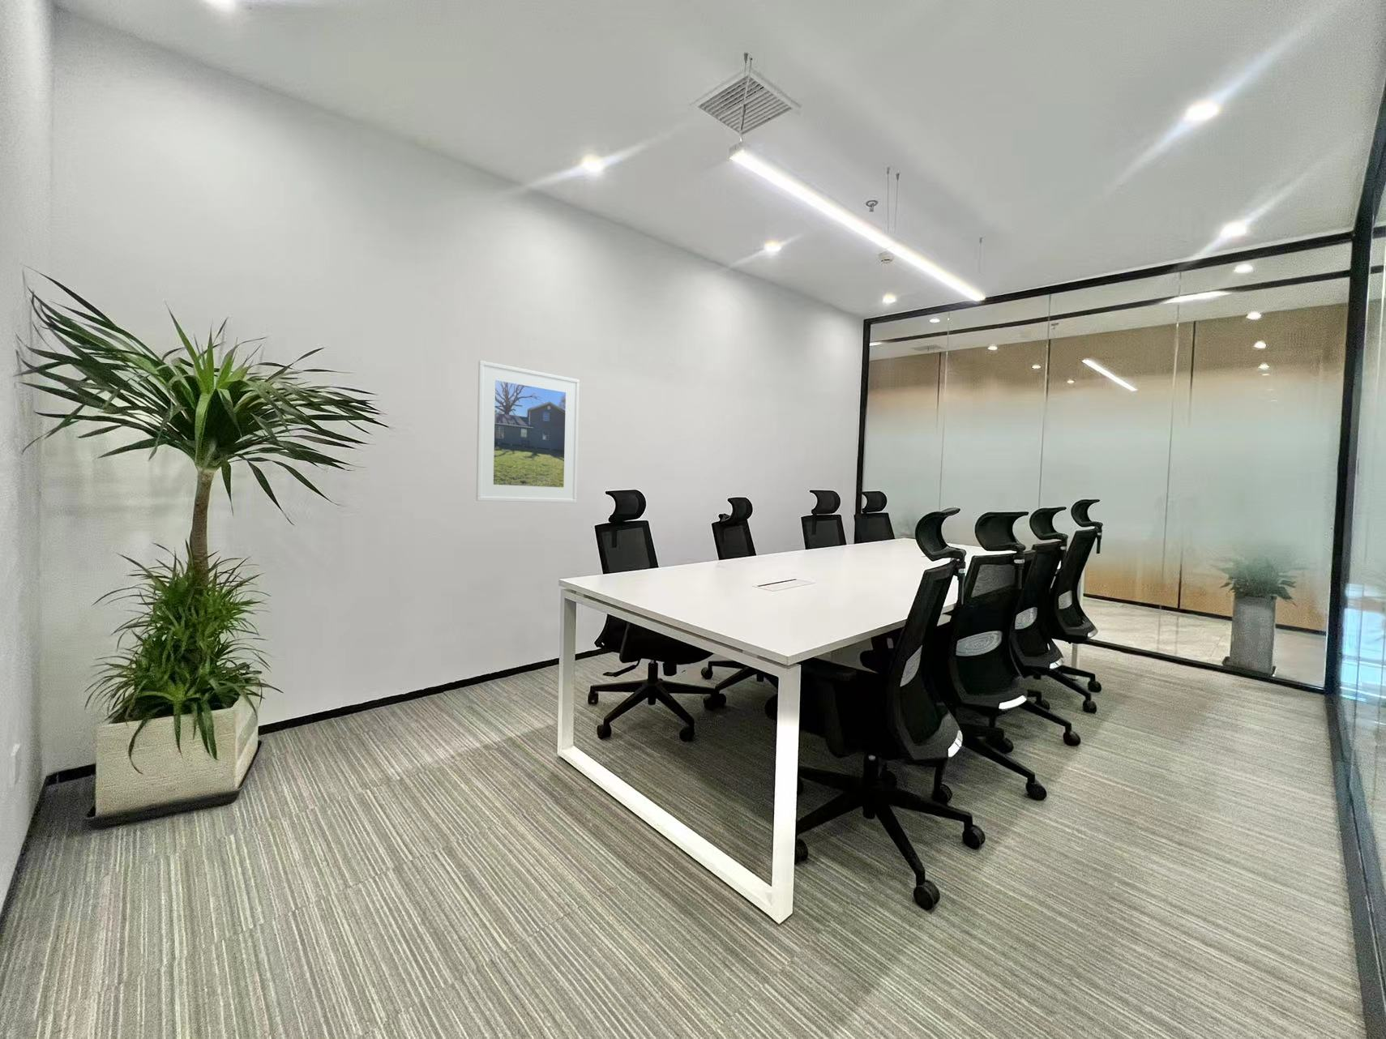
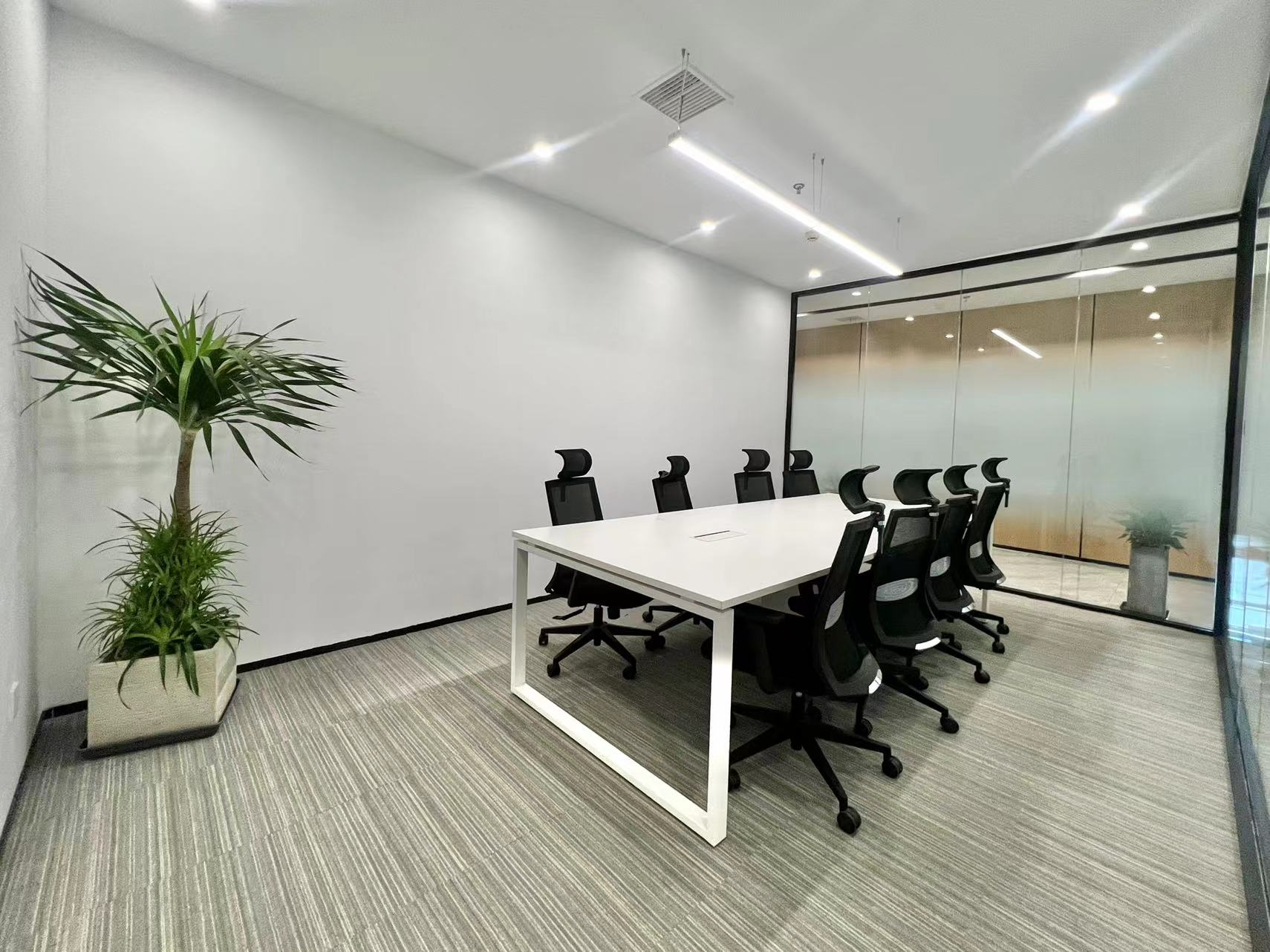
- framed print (530, 437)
